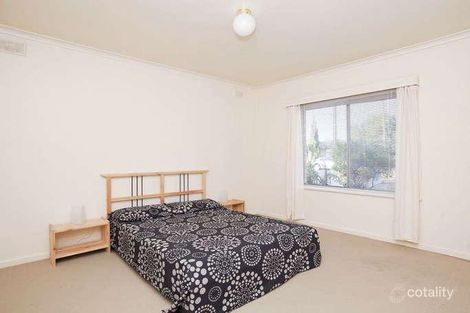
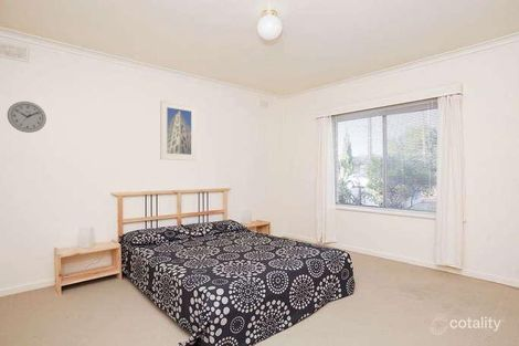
+ wall clock (27, 116)
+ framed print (179, 132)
